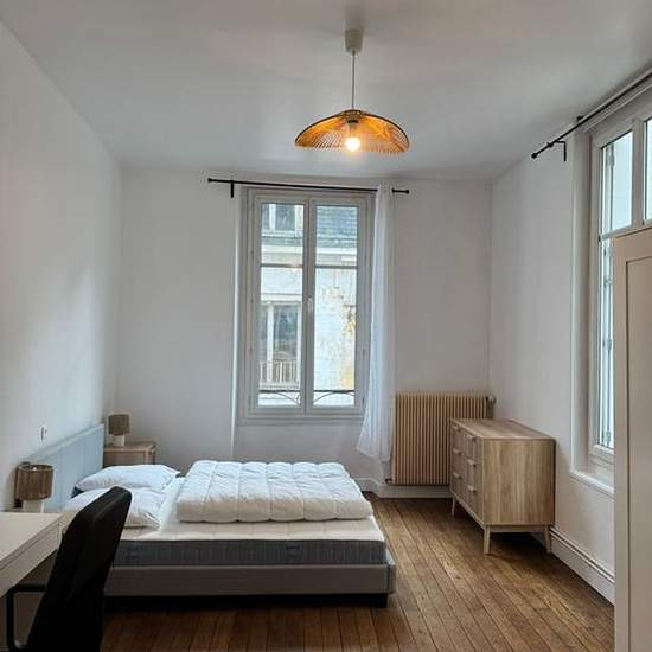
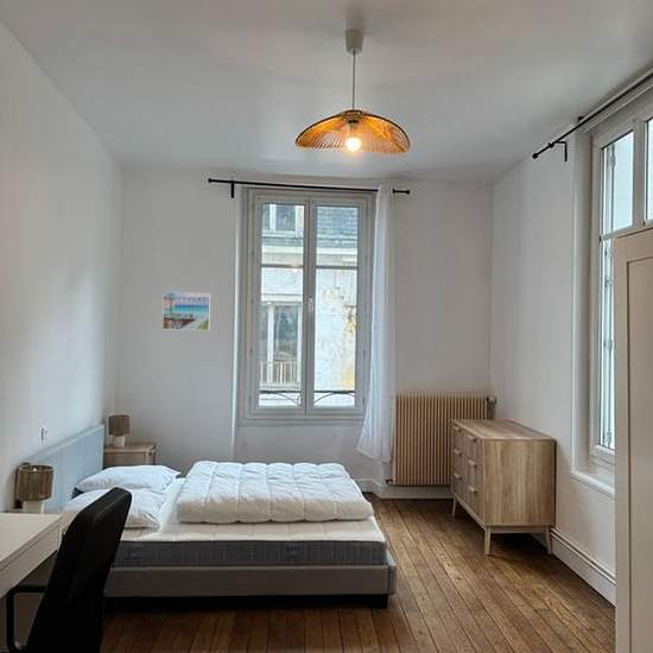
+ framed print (186, 311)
